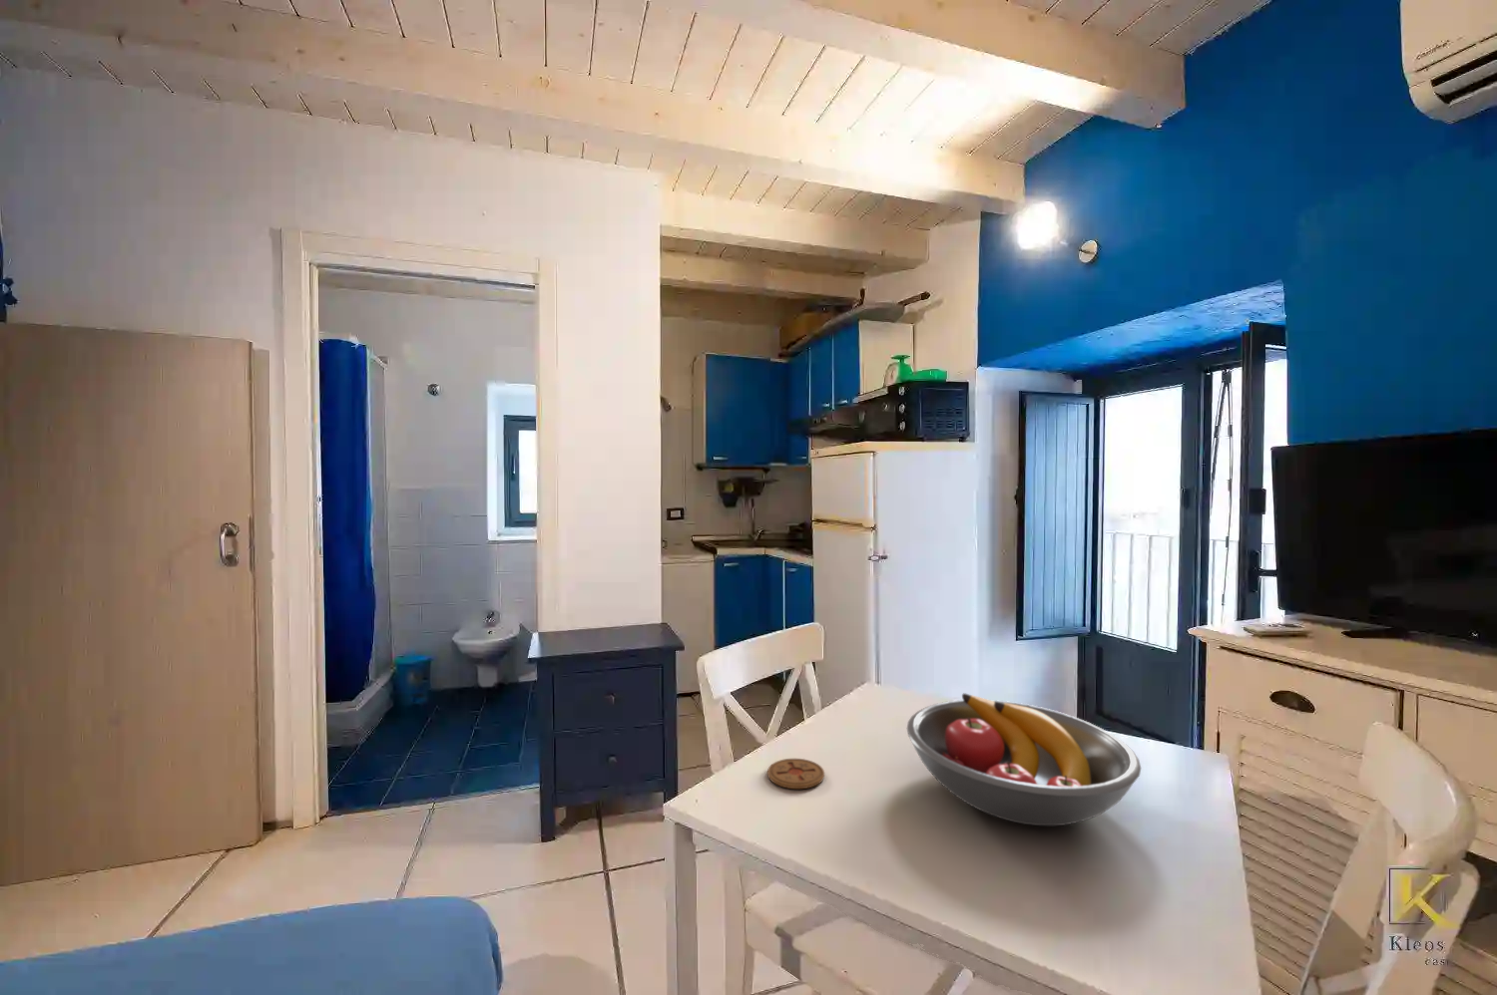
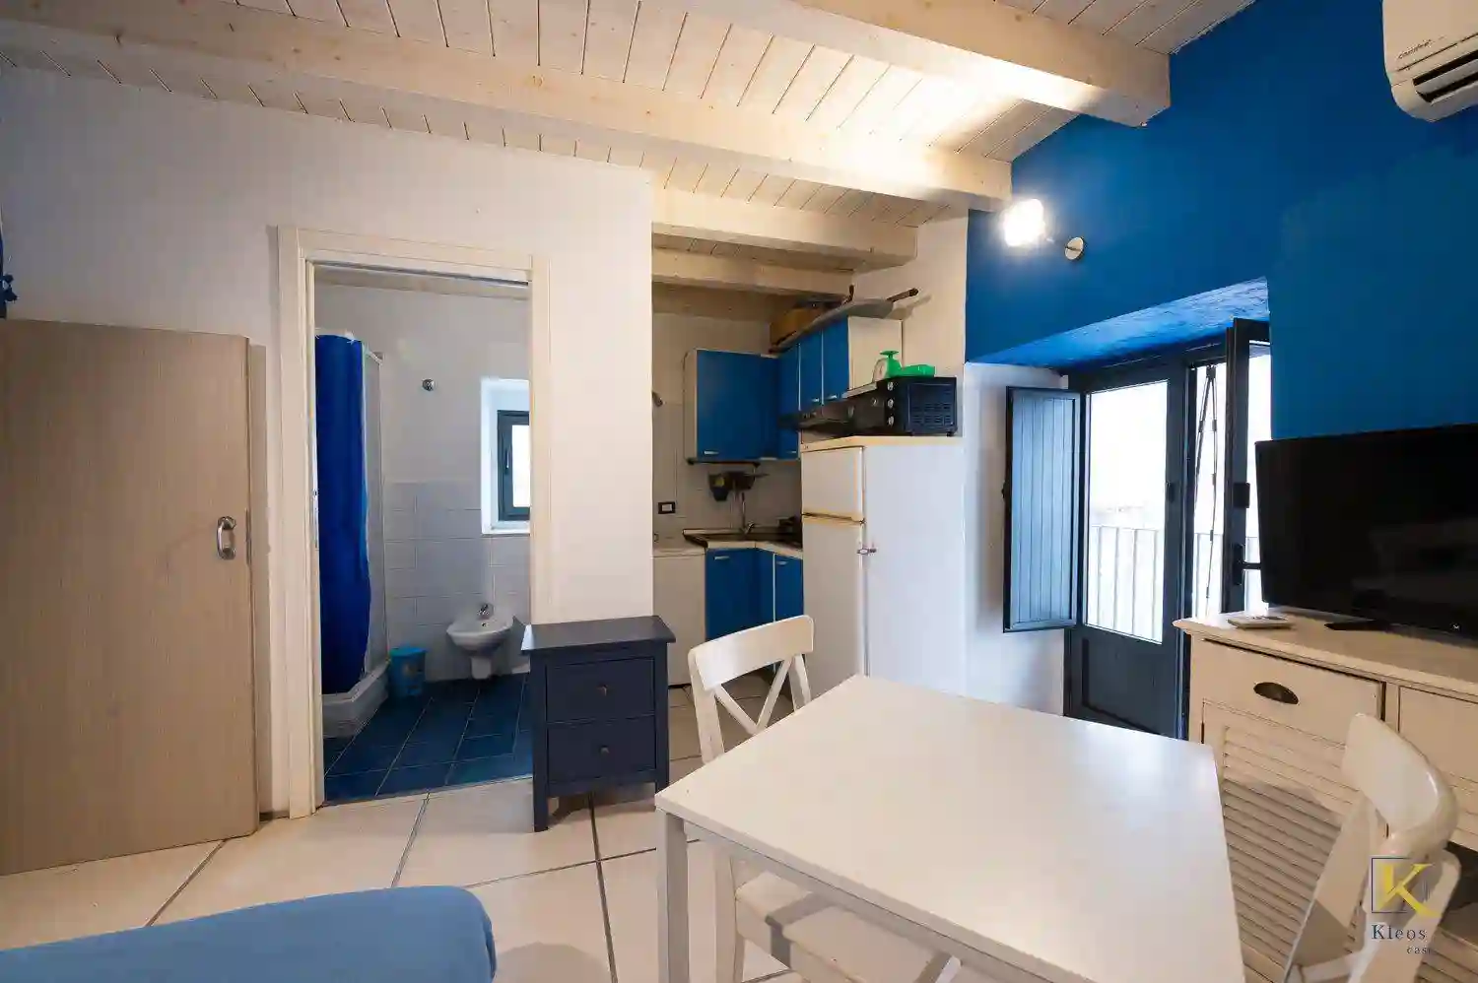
- coaster (796, 773)
- fruit bowl (1014, 758)
